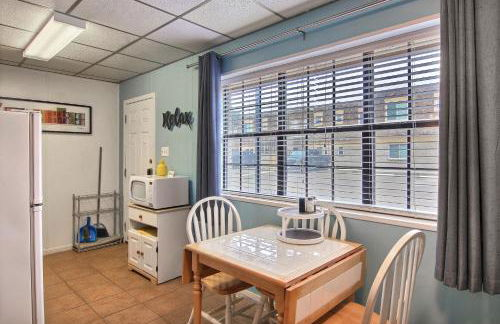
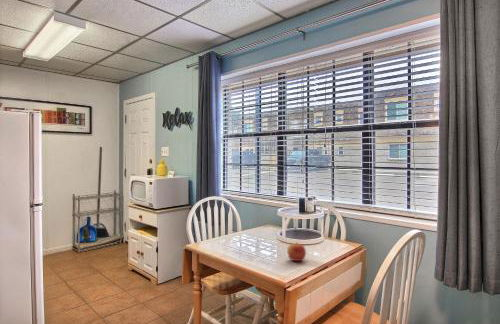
+ apple (296, 251)
